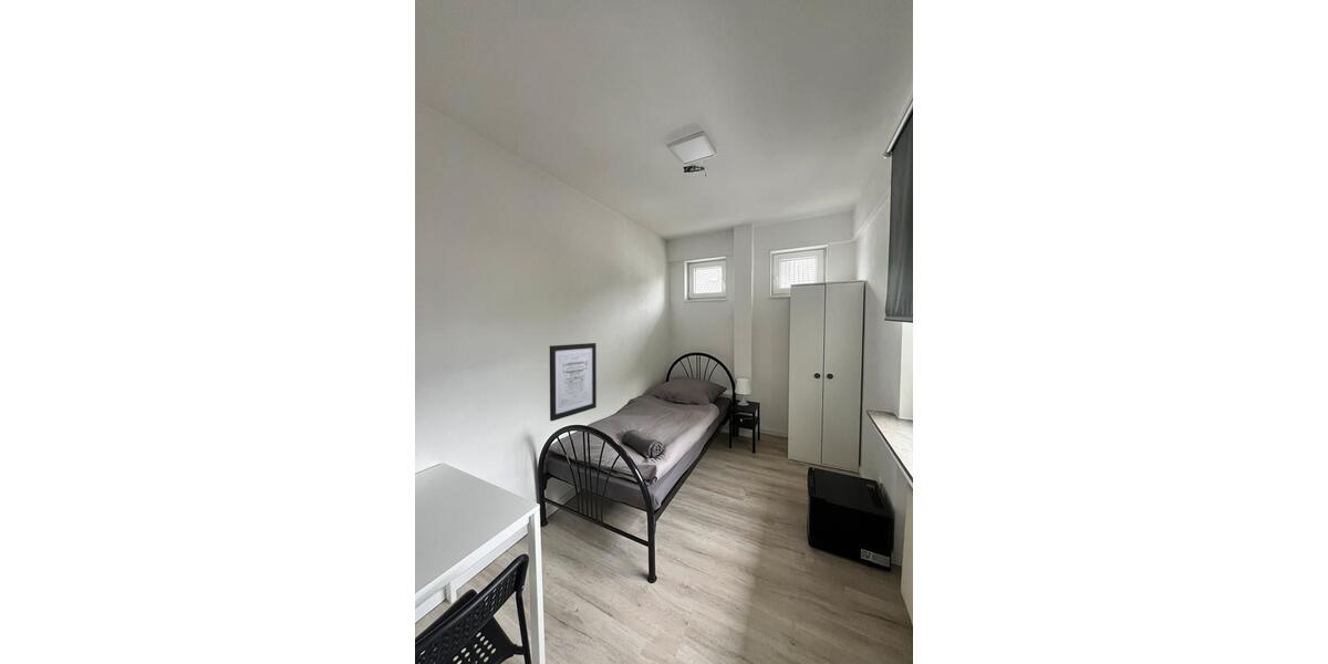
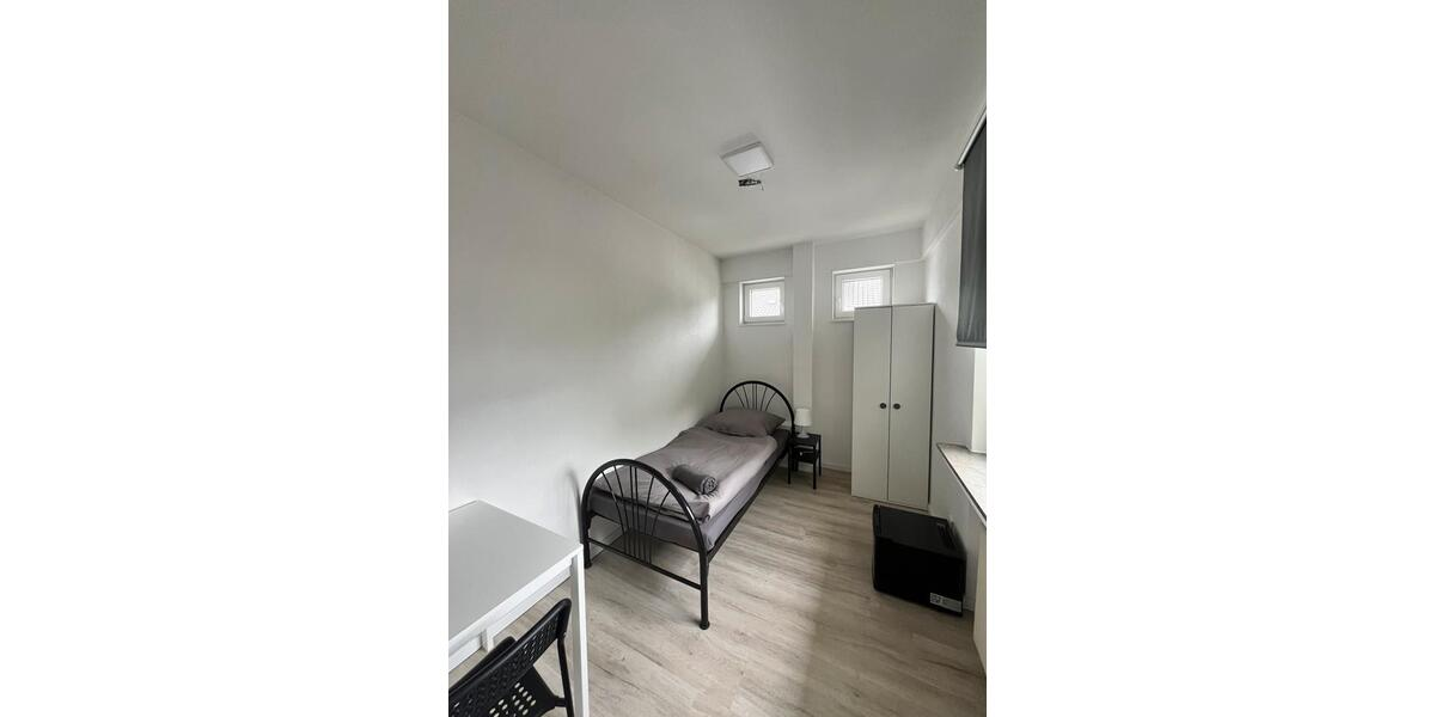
- wall art (574, 378)
